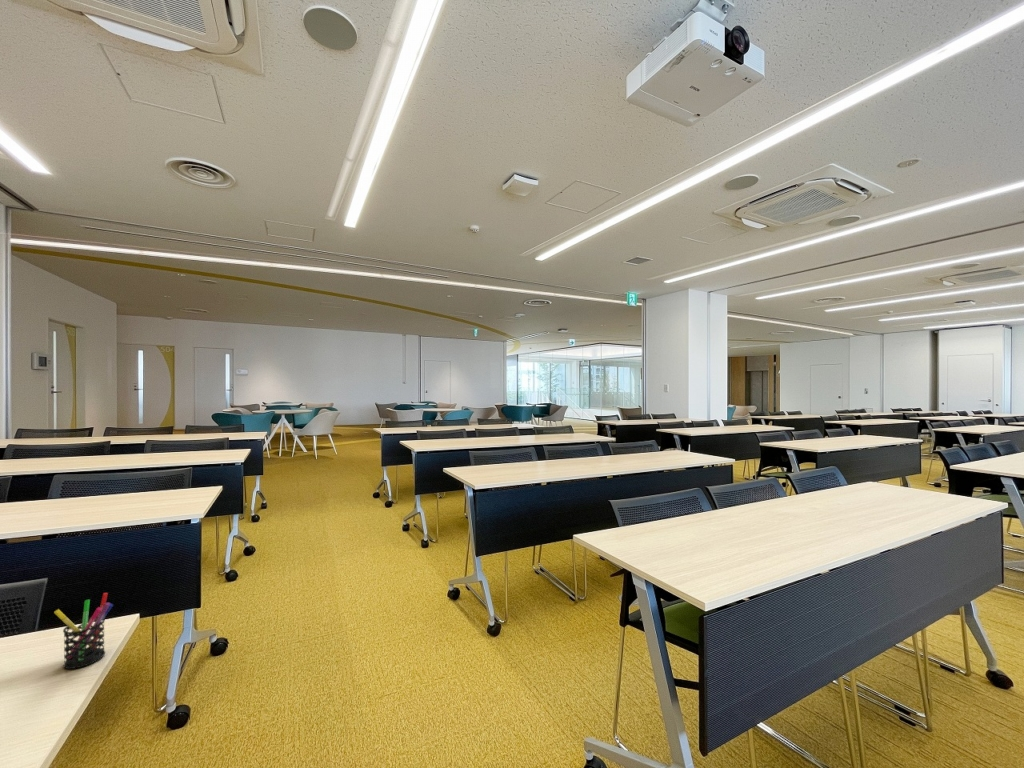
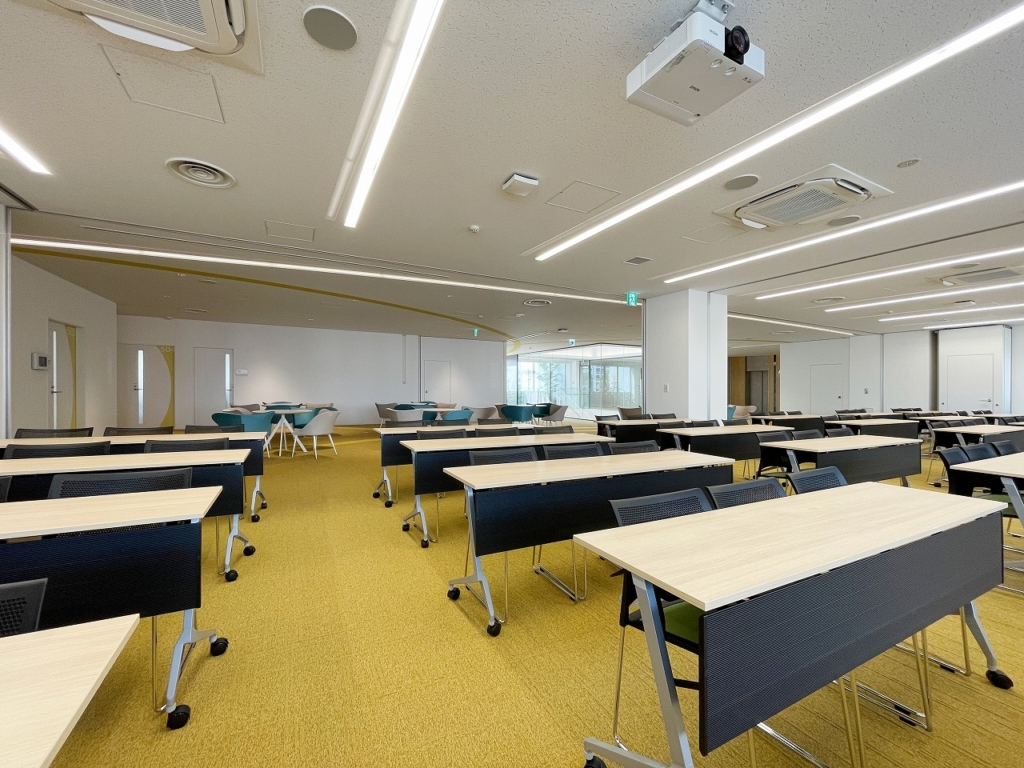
- pen holder (87, 626)
